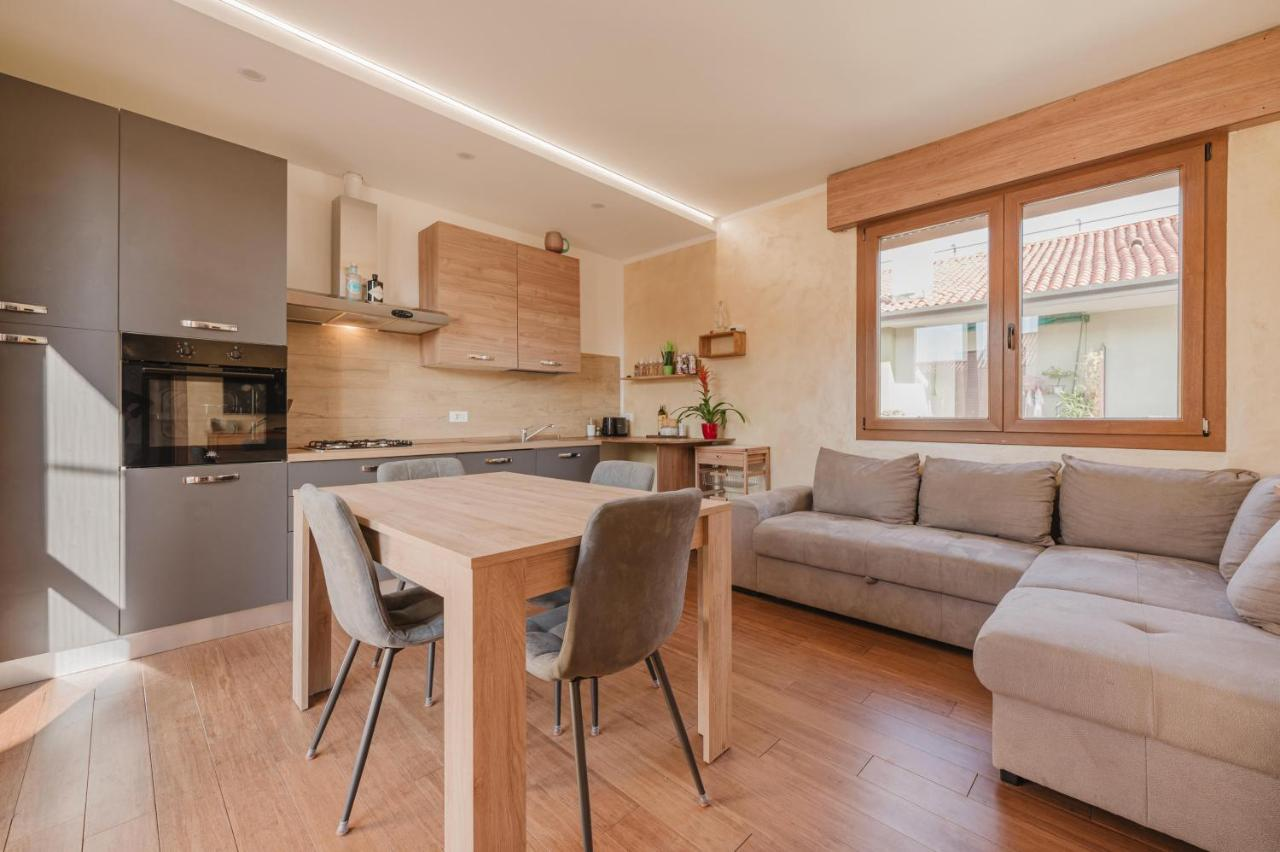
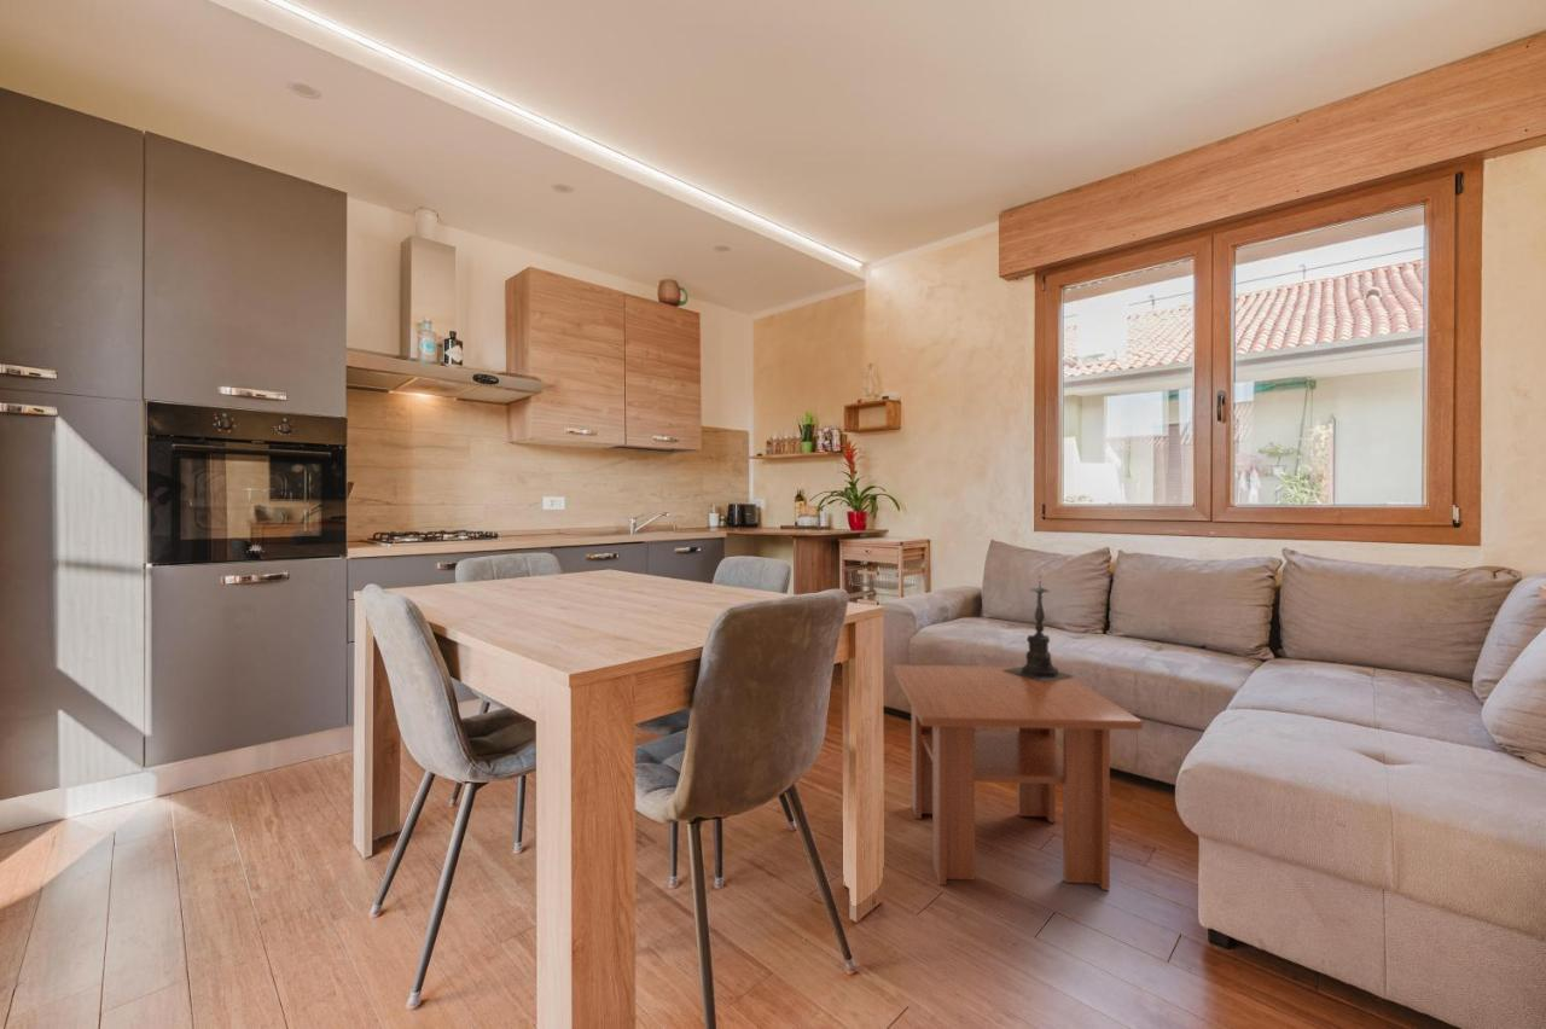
+ coffee table (998, 766)
+ candle holder (1038, 623)
